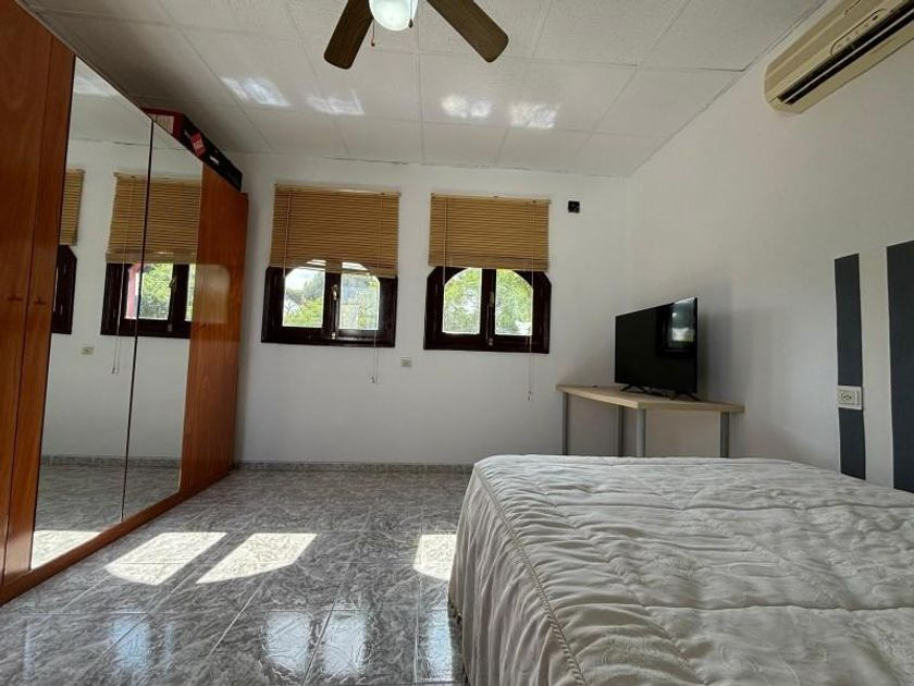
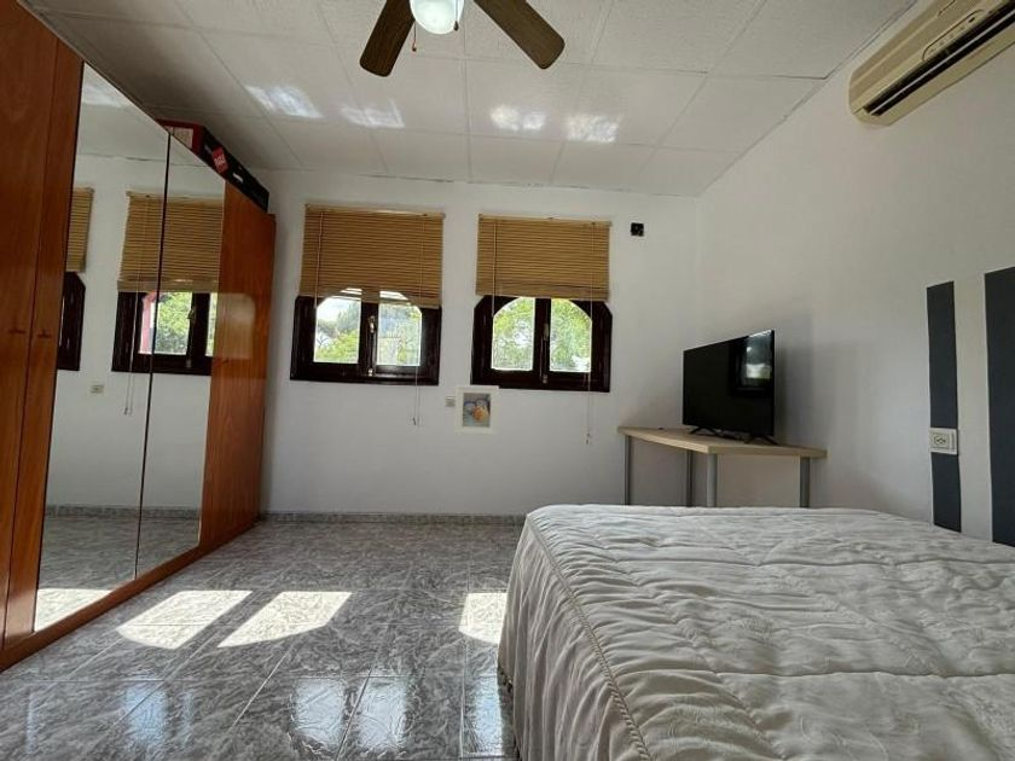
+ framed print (476, 409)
